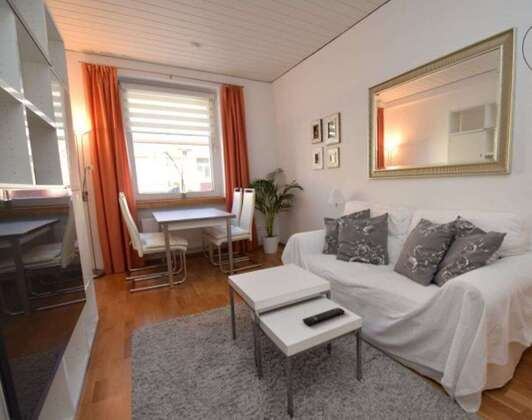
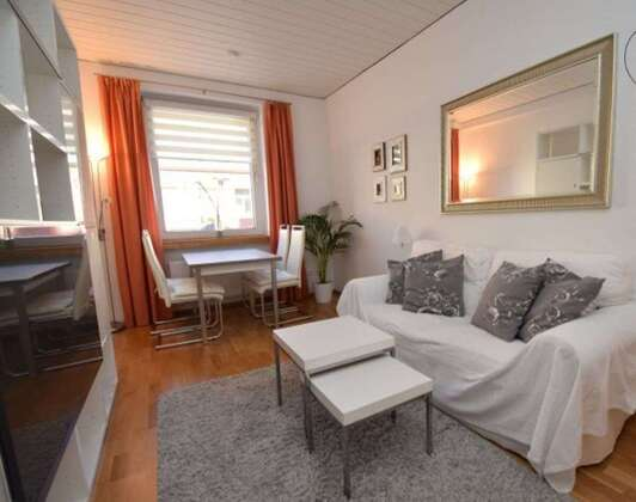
- remote control (324, 315)
